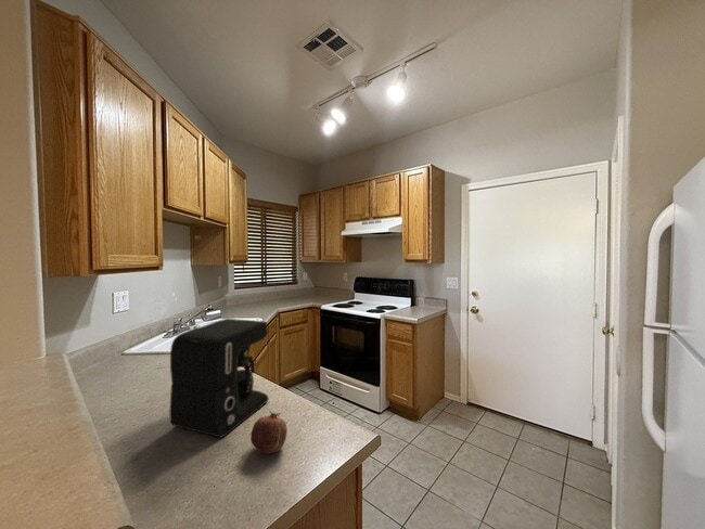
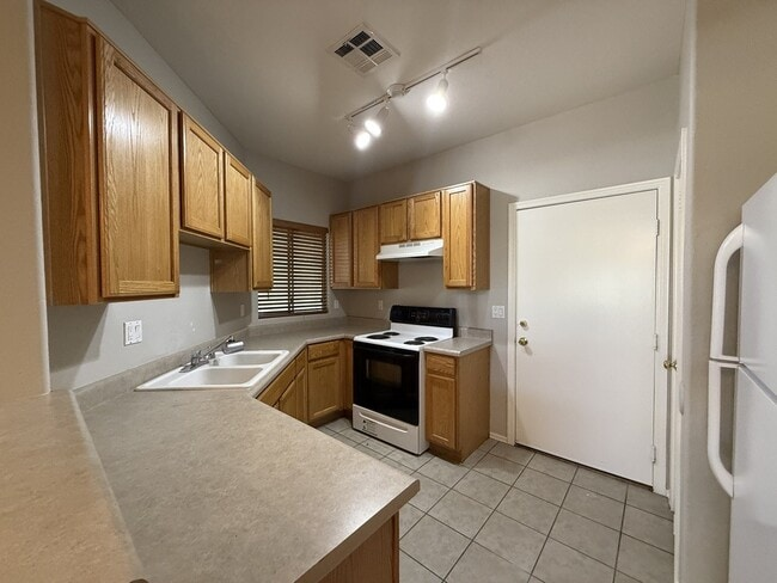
- coffee maker (228, 369)
- fruit (269, 430)
